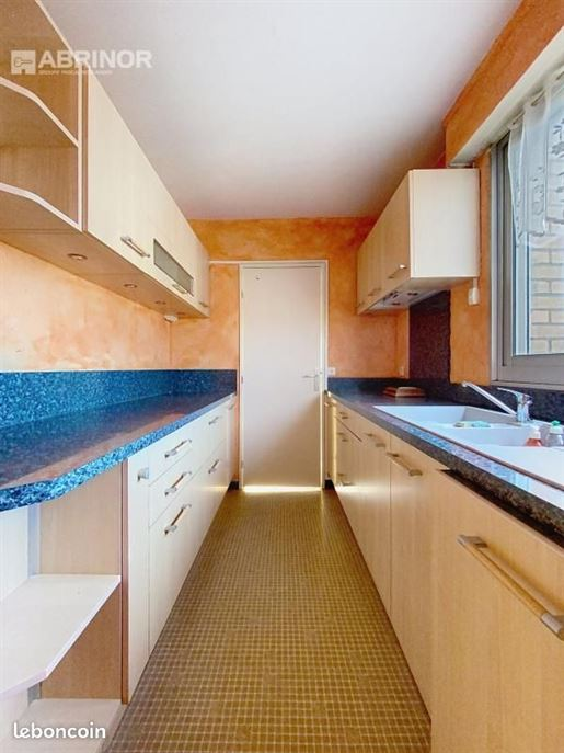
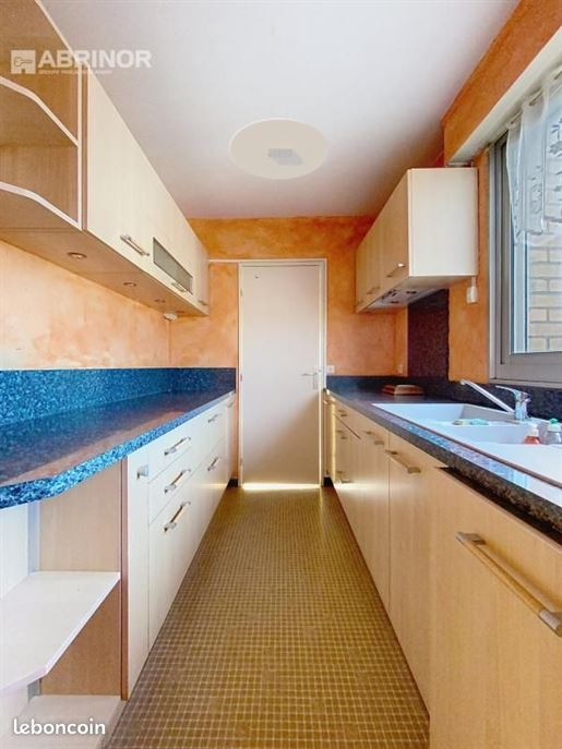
+ ceiling light (278, 148)
